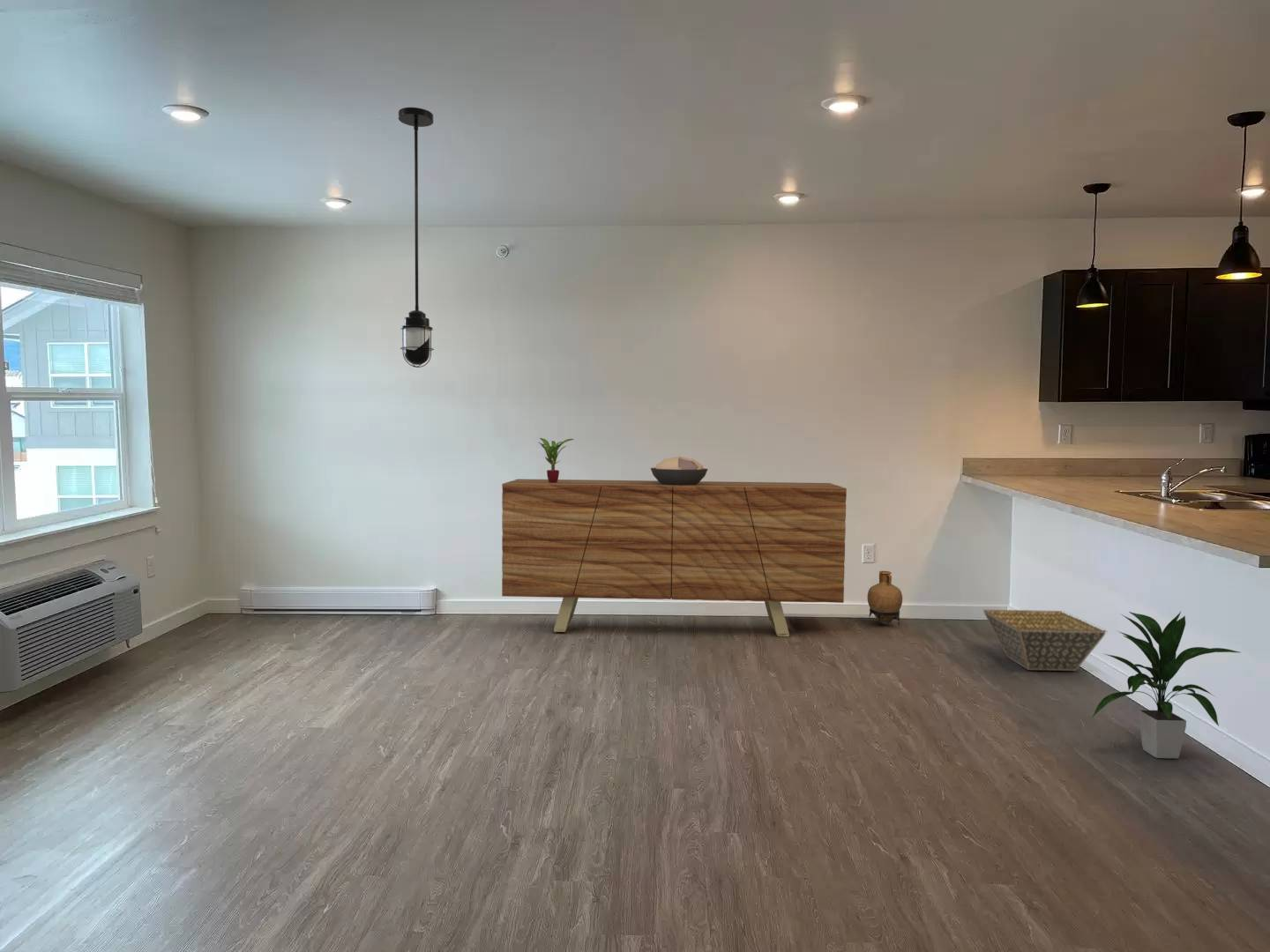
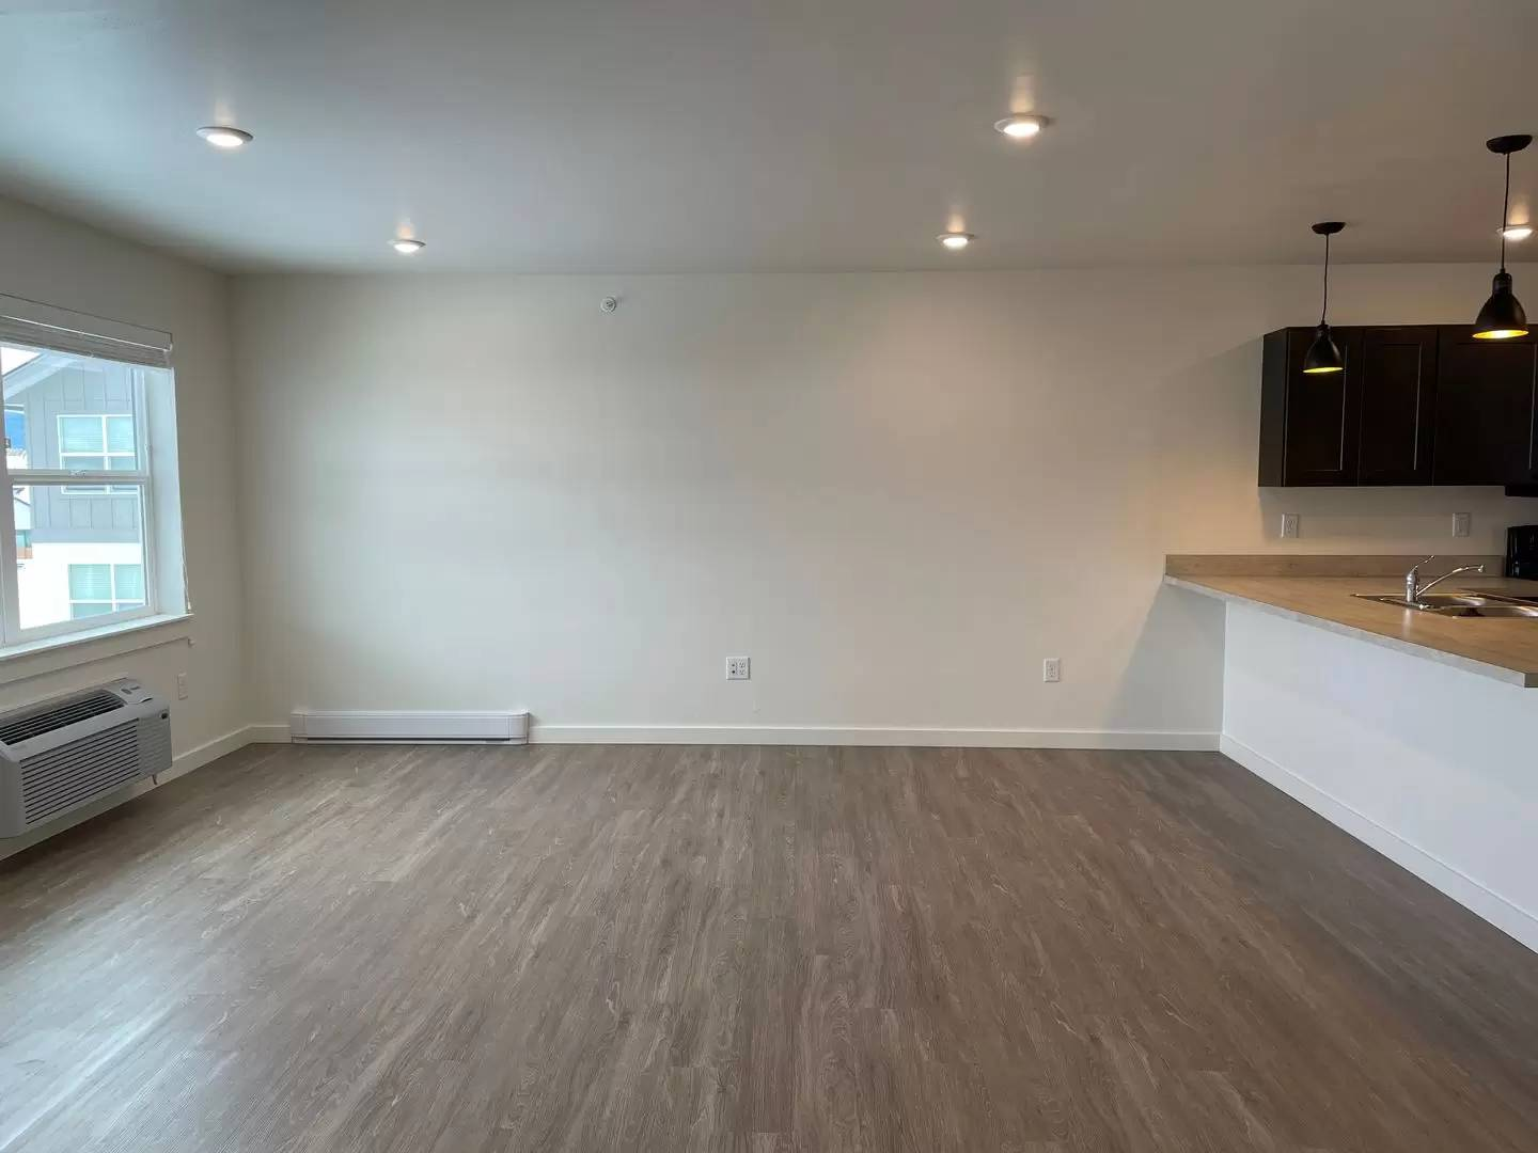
- vase (885, 599)
- sideboard (671, 555)
- basket (1041, 641)
- light fixture (416, 242)
- potted plant (556, 459)
- decorative bowl (678, 470)
- indoor plant (1157, 680)
